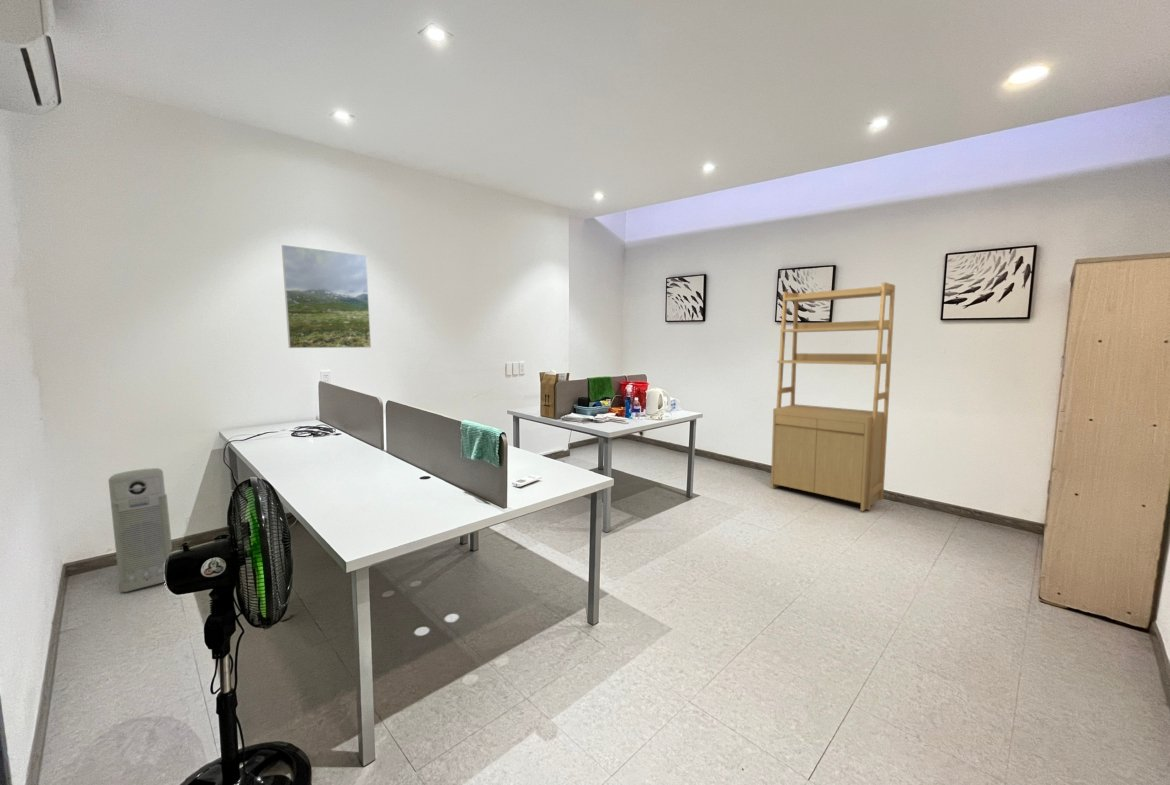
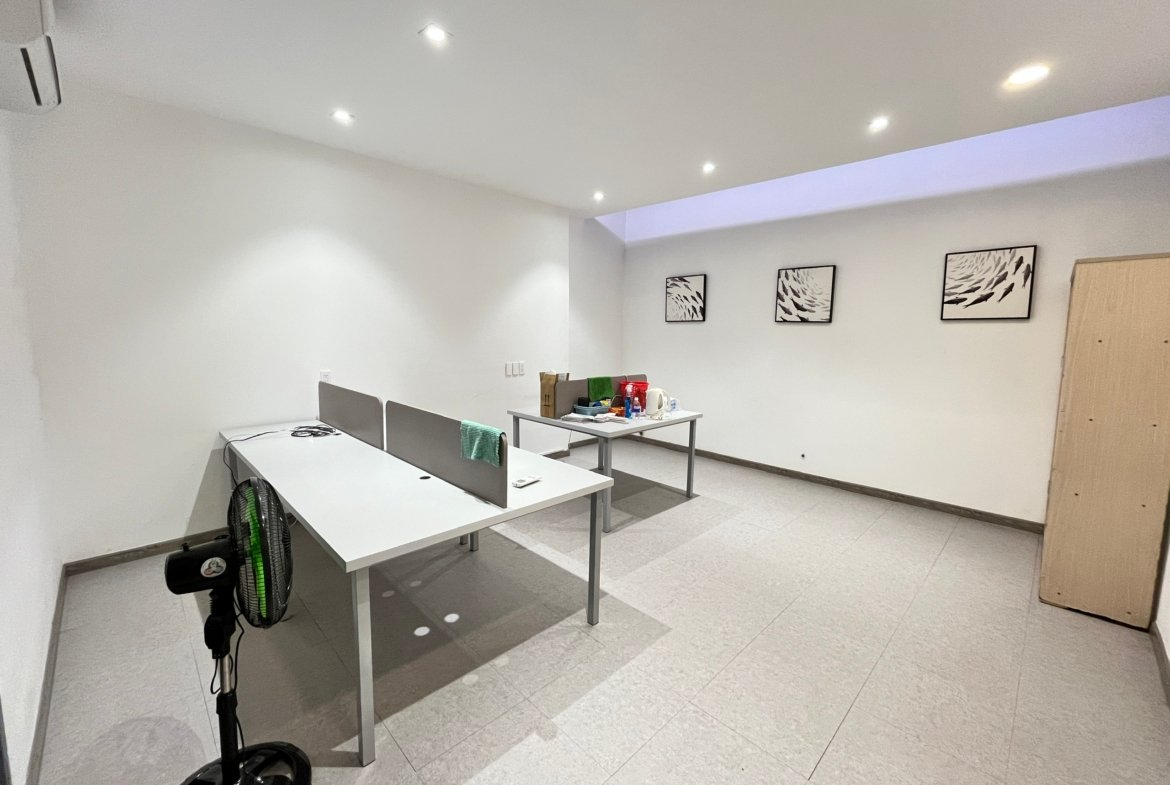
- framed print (329, 299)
- shelving unit (828, 407)
- air purifier (142, 524)
